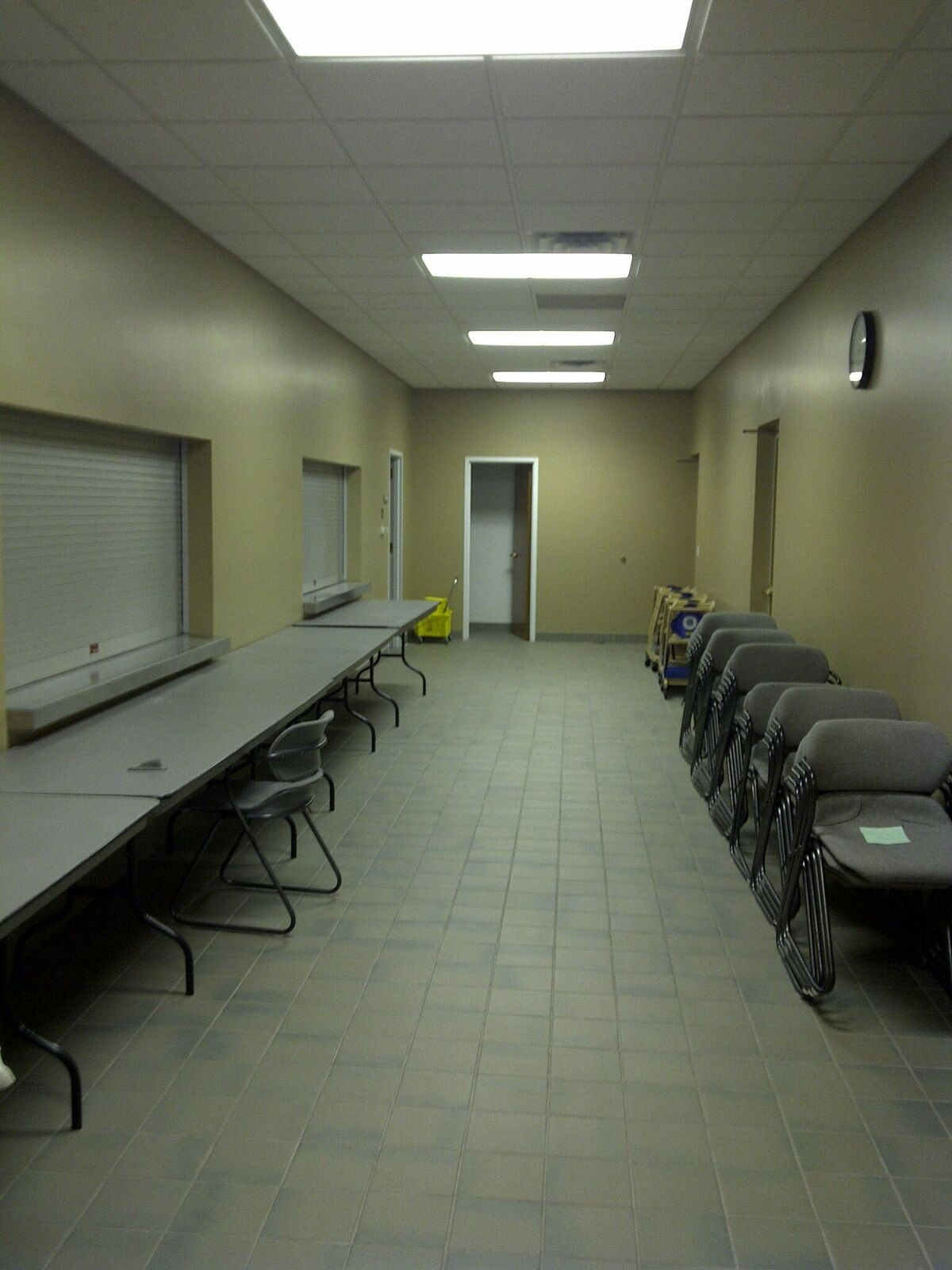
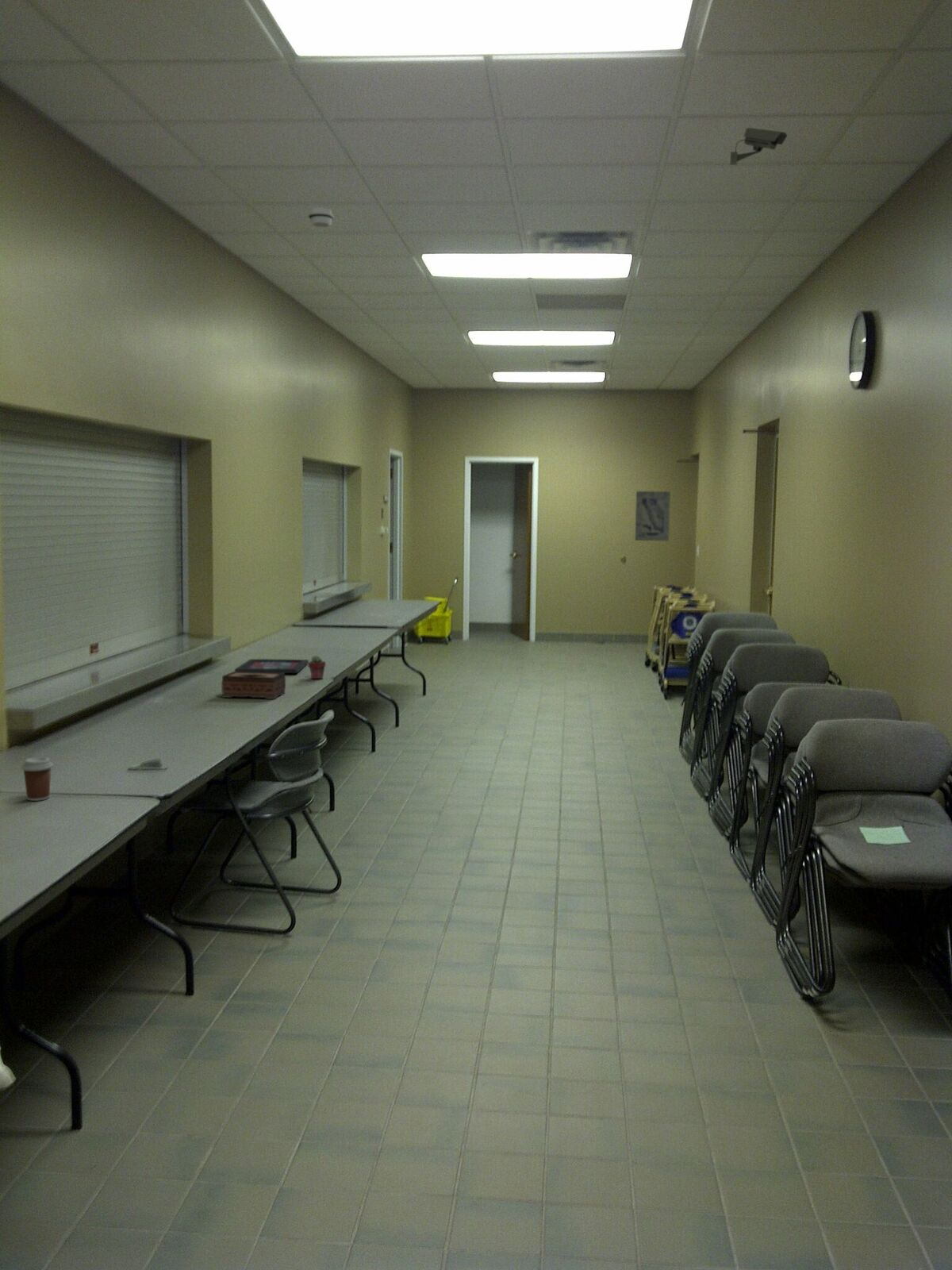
+ smoke detector (321, 217)
+ wall art (652, 516)
+ potted succulent (317, 667)
+ tissue box (254, 684)
+ coffee cup (37, 779)
+ security camera (758, 142)
+ picture frame (272, 666)
